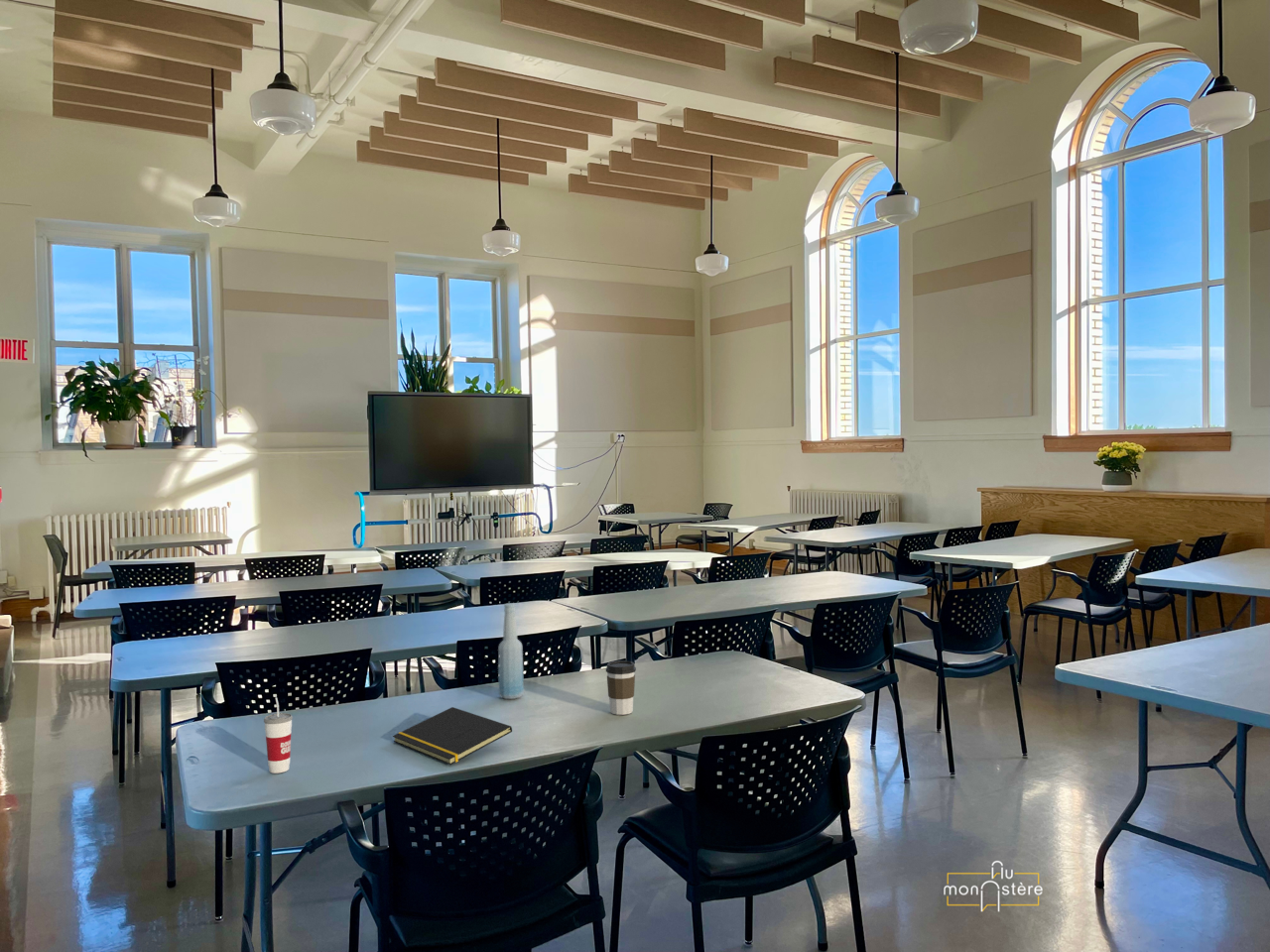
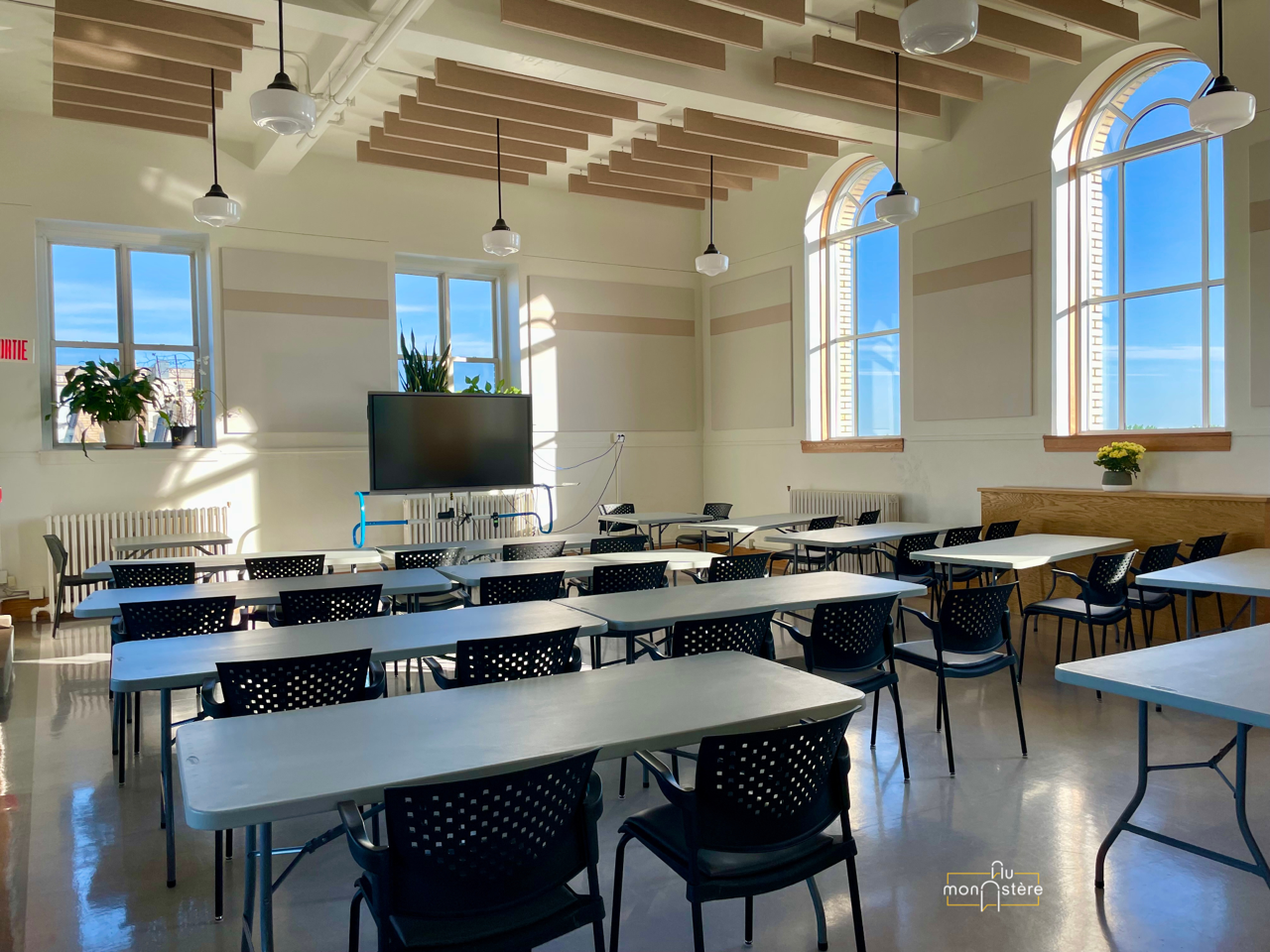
- bottle (510, 650)
- coffee cup (621, 687)
- cup (278, 734)
- notepad (451, 734)
